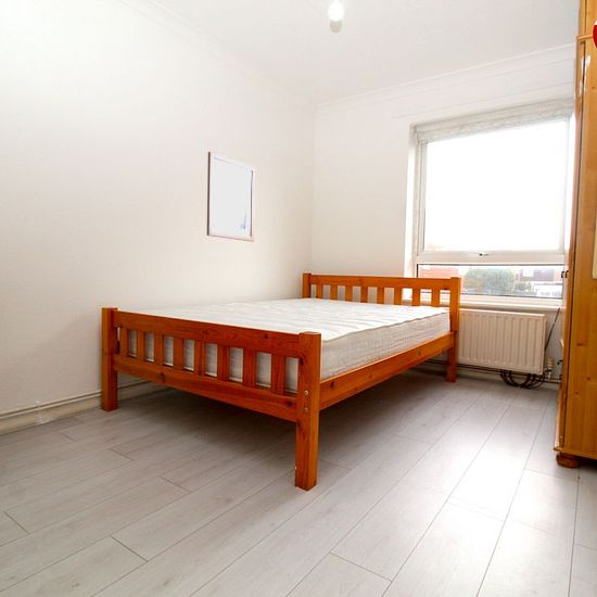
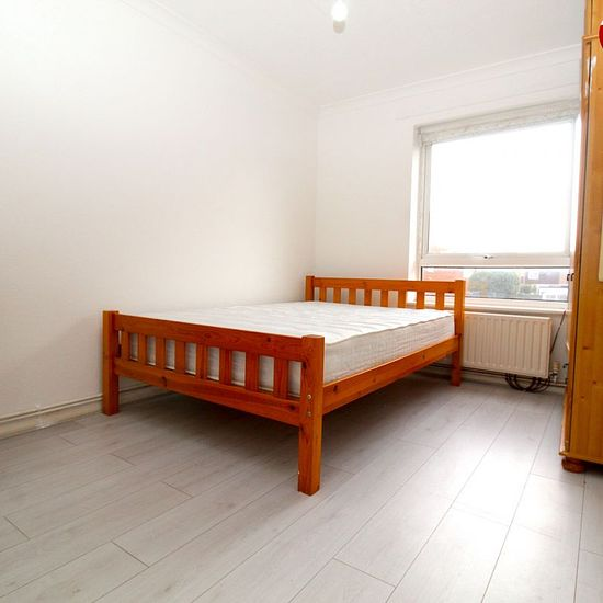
- wall art (232, 199)
